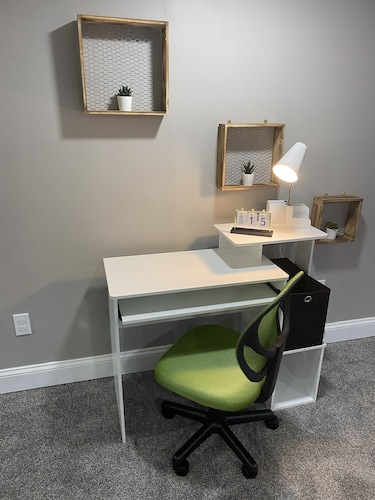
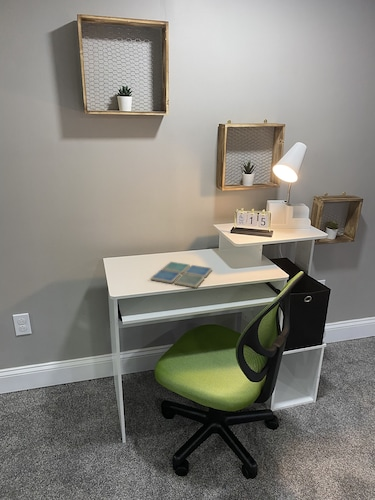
+ drink coaster (182, 273)
